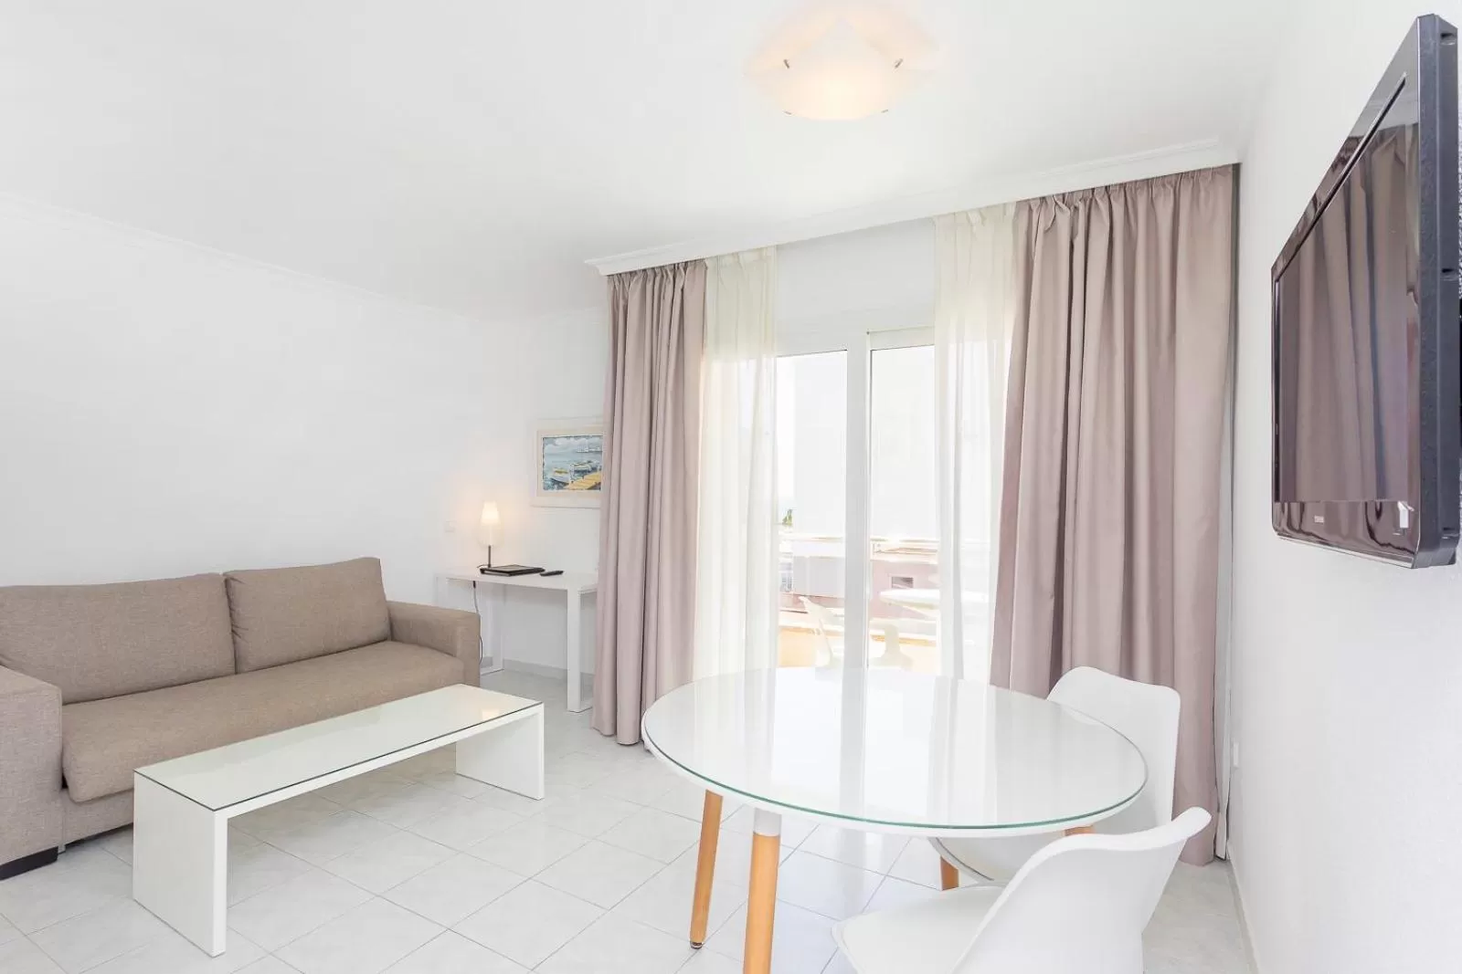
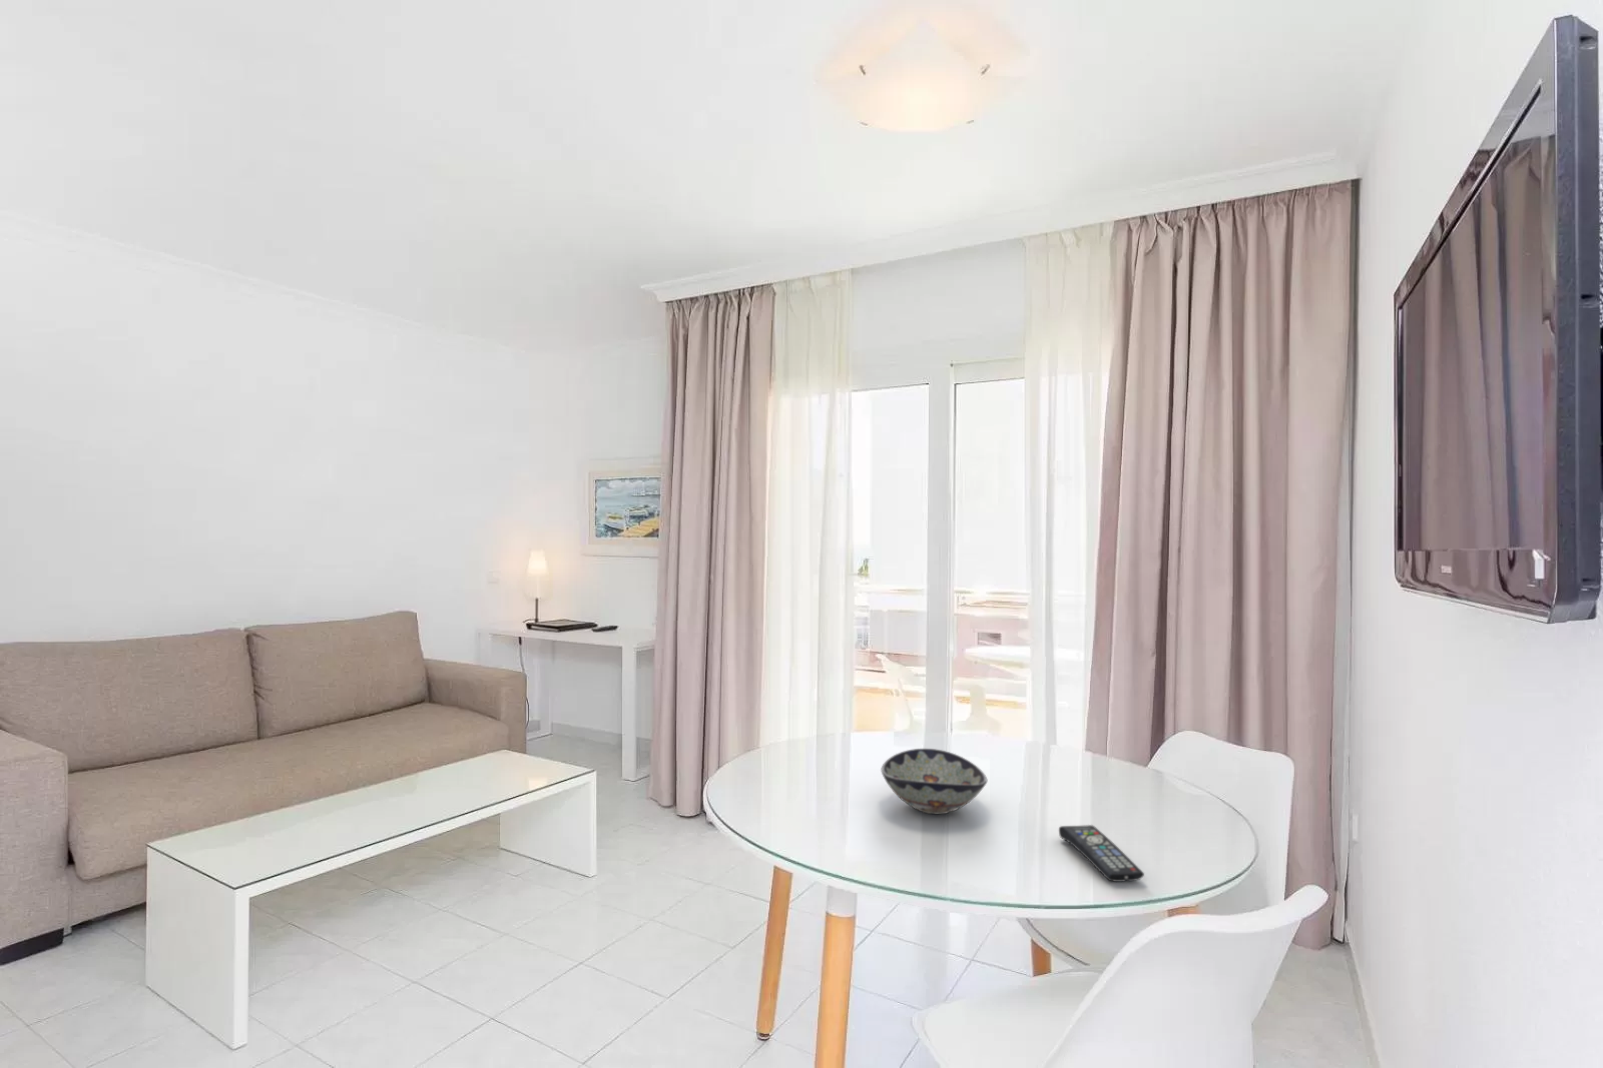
+ decorative bowl (933, 786)
+ remote control (1097, 850)
